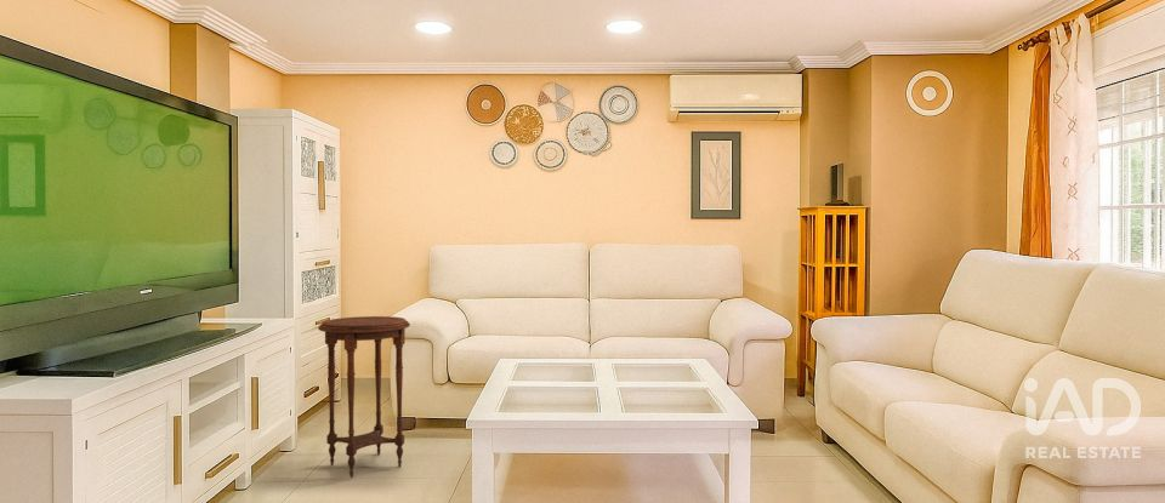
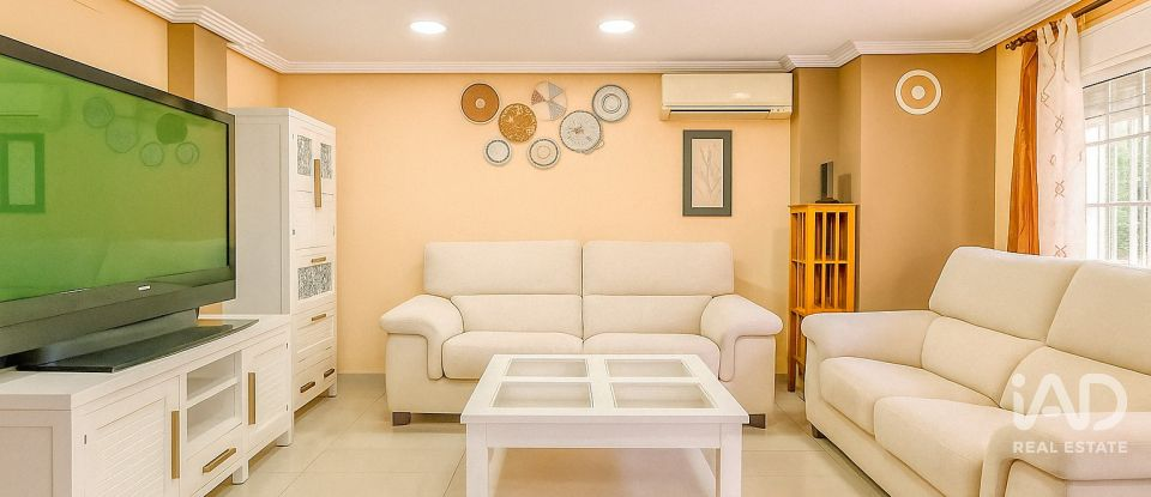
- side table (376, 393)
